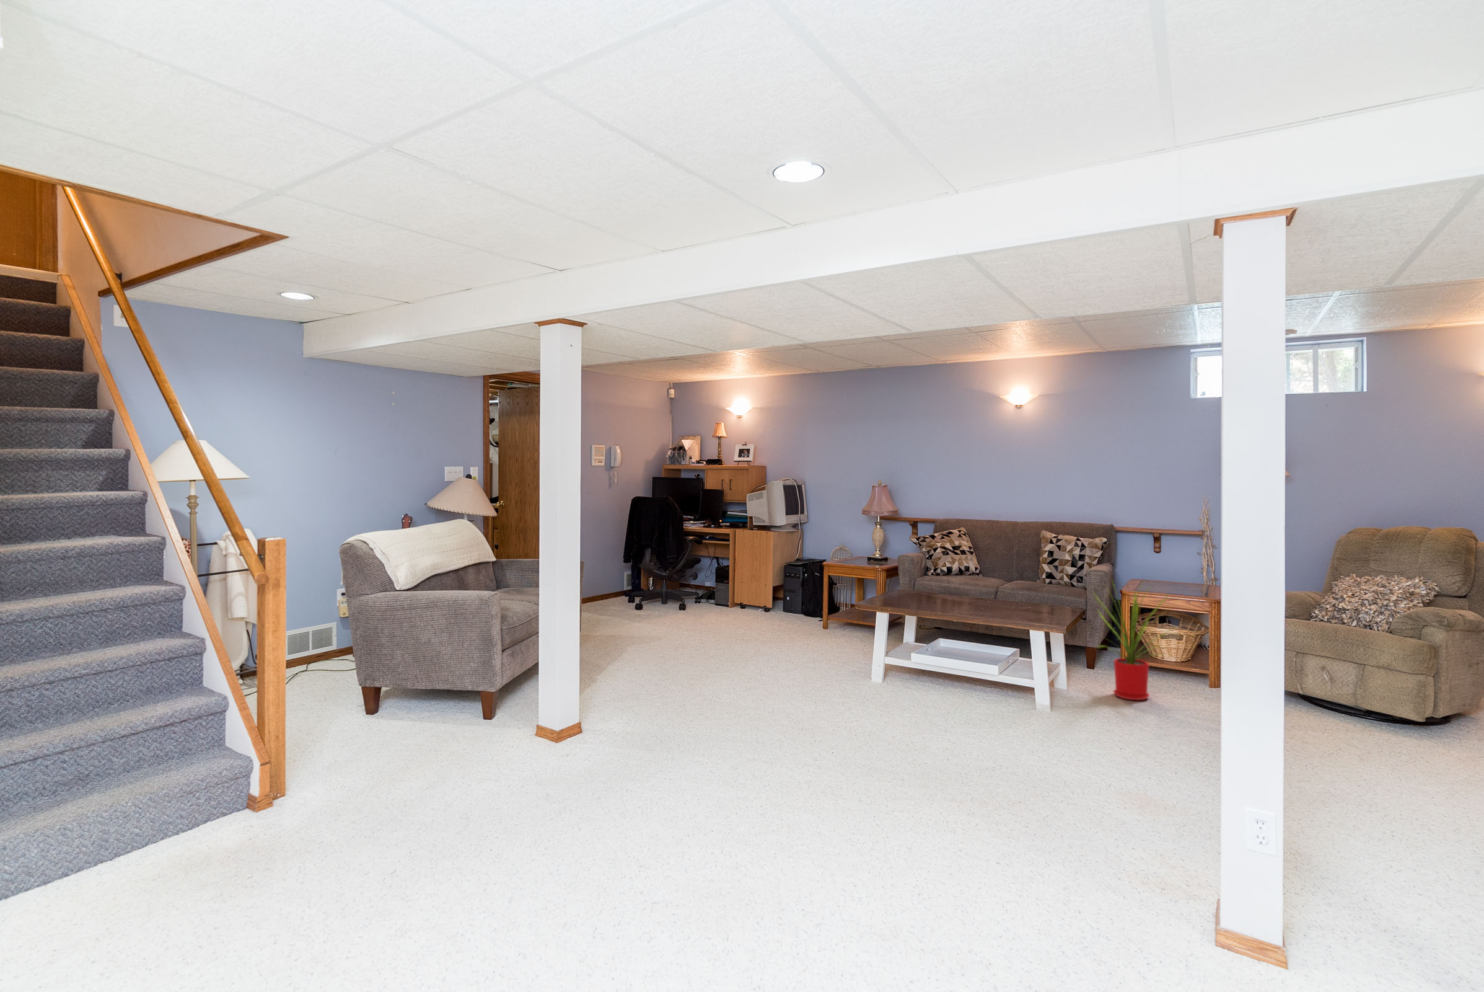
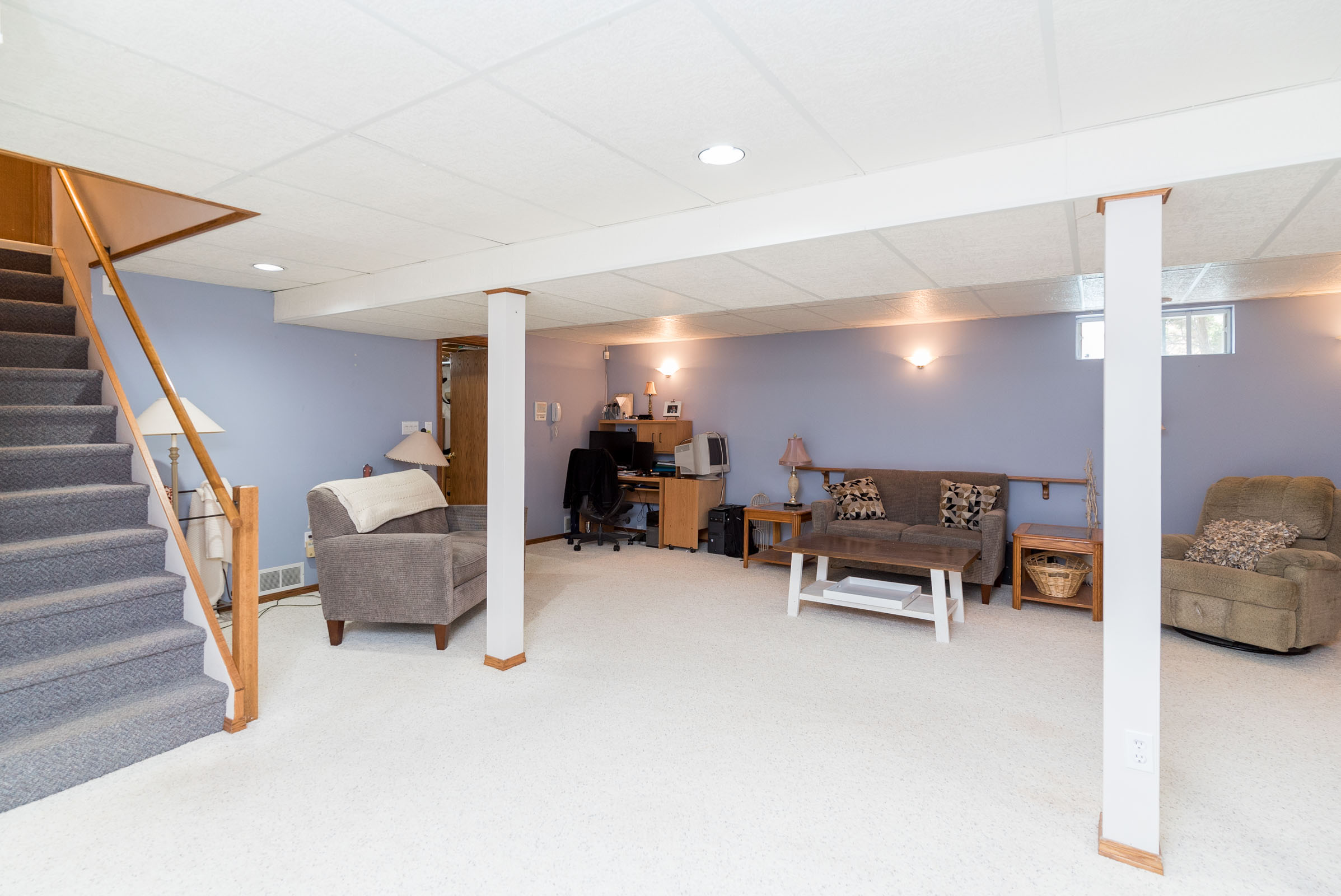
- house plant (1133, 640)
